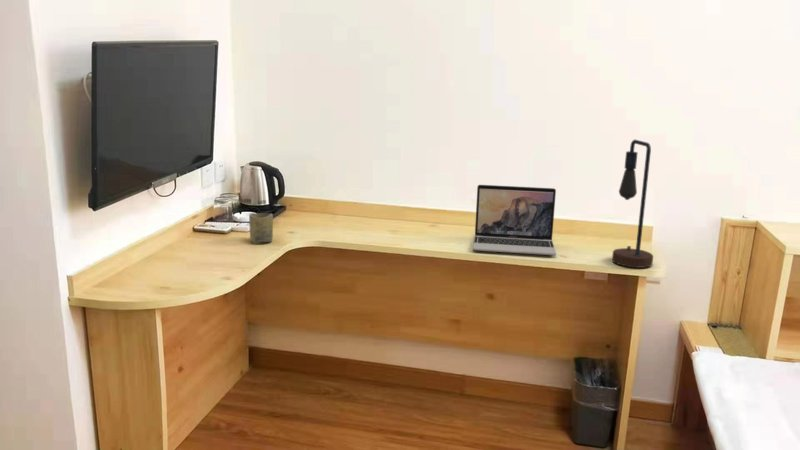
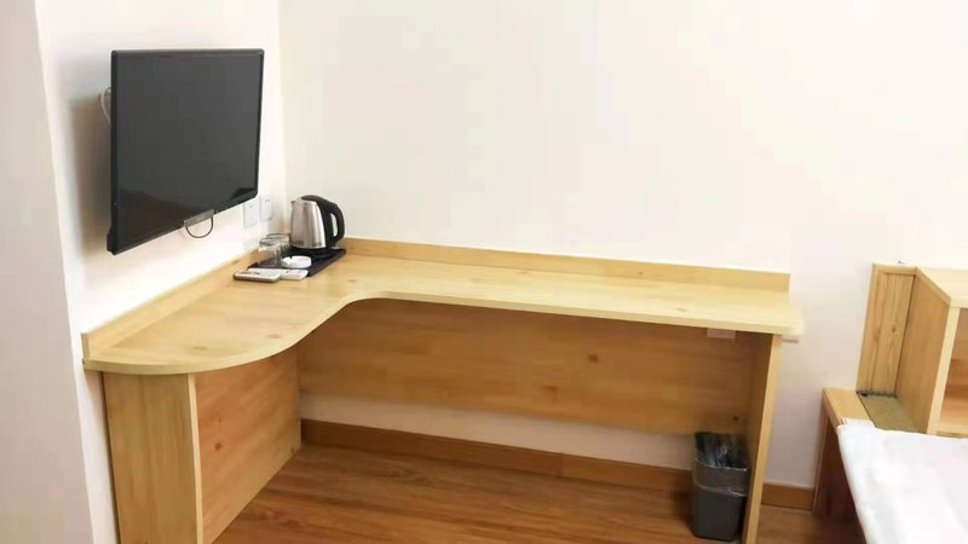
- table lamp (632, 197)
- cup (261, 227)
- laptop (515, 219)
